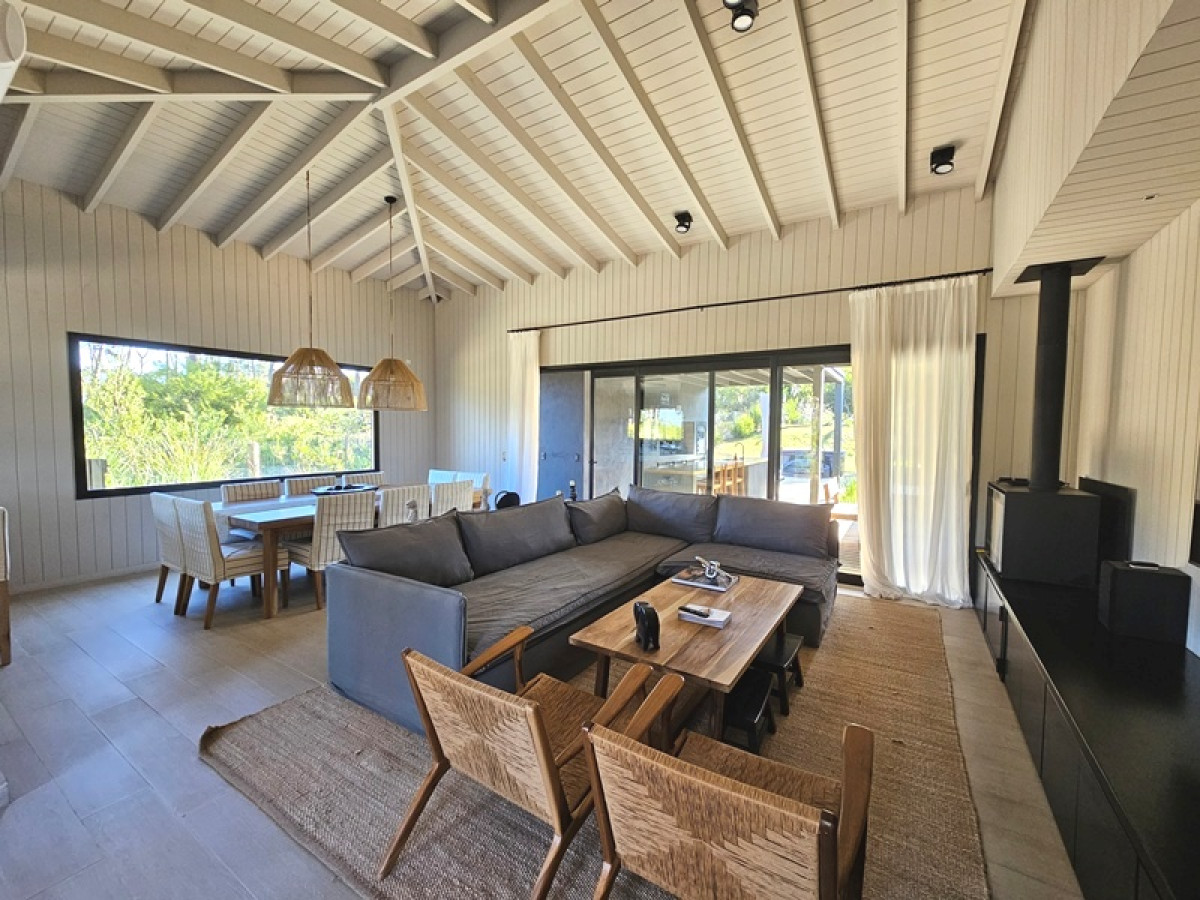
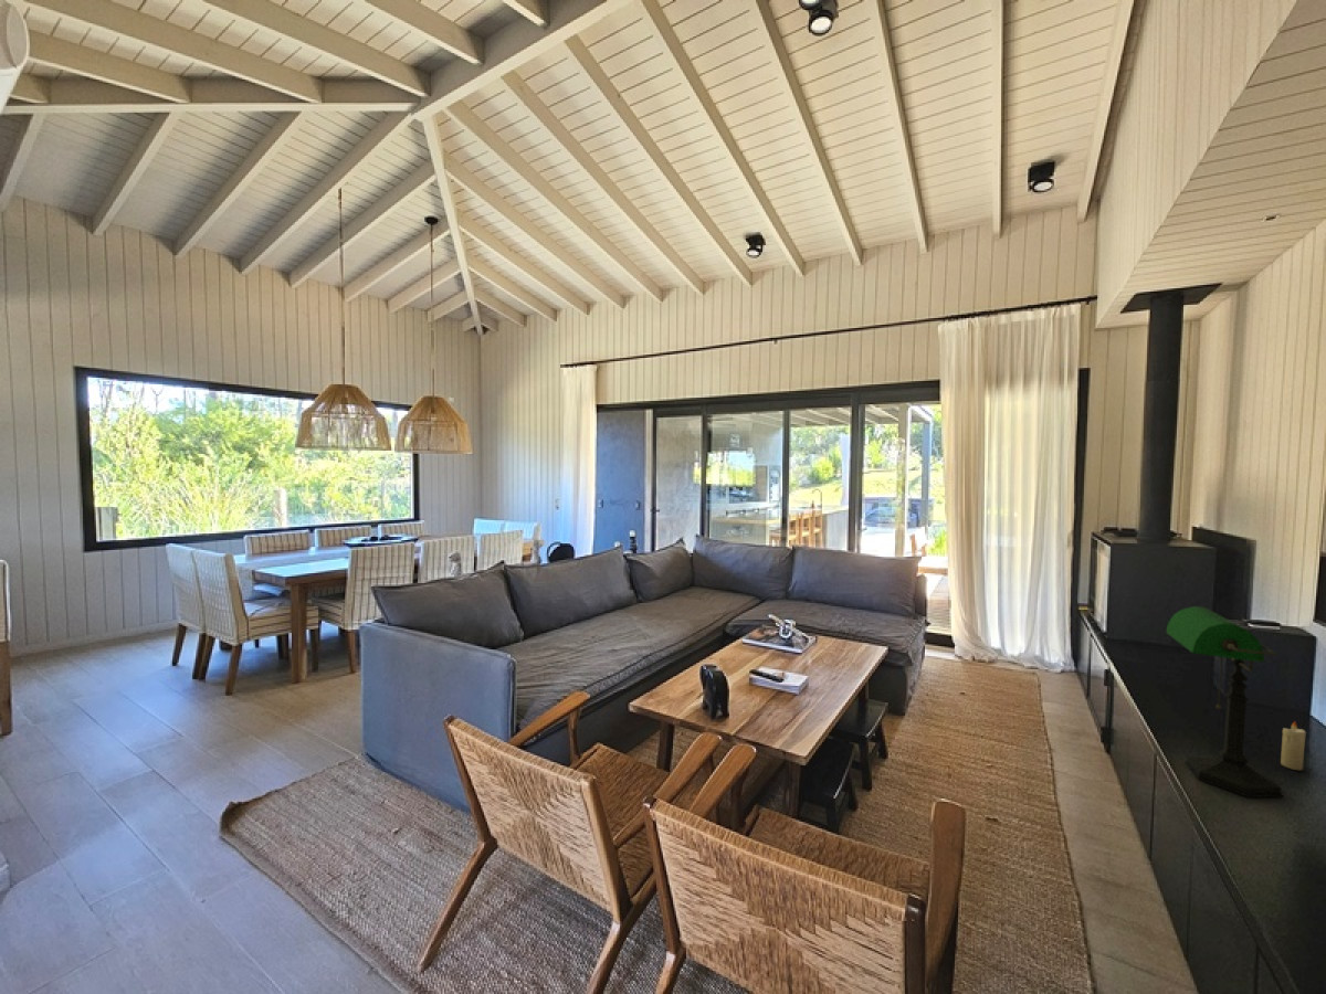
+ desk lamp (1225, 695)
+ candle (1293, 743)
